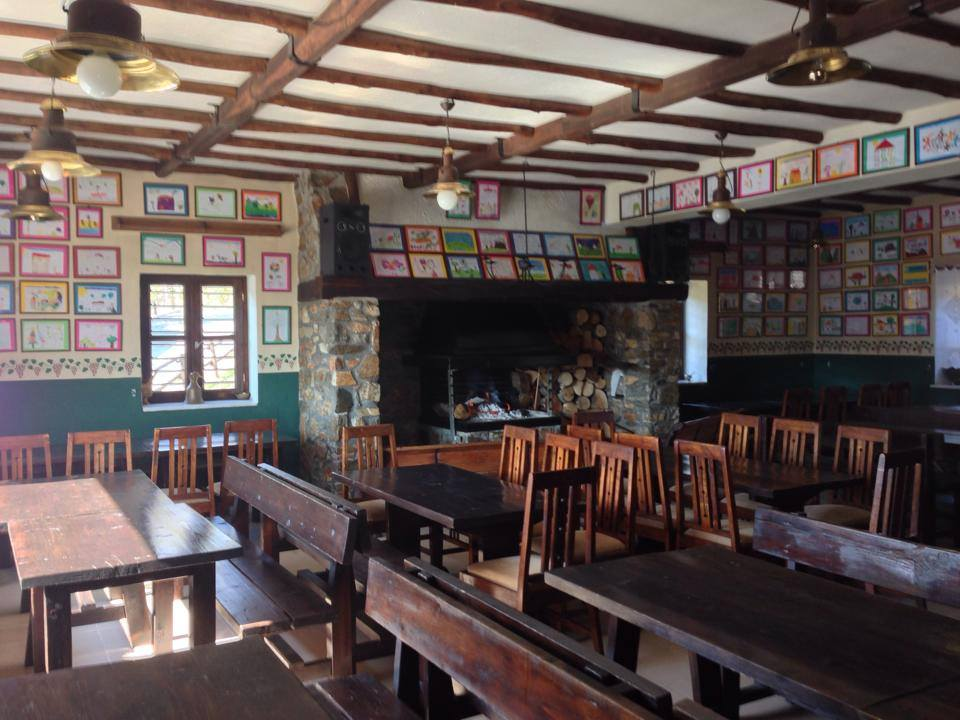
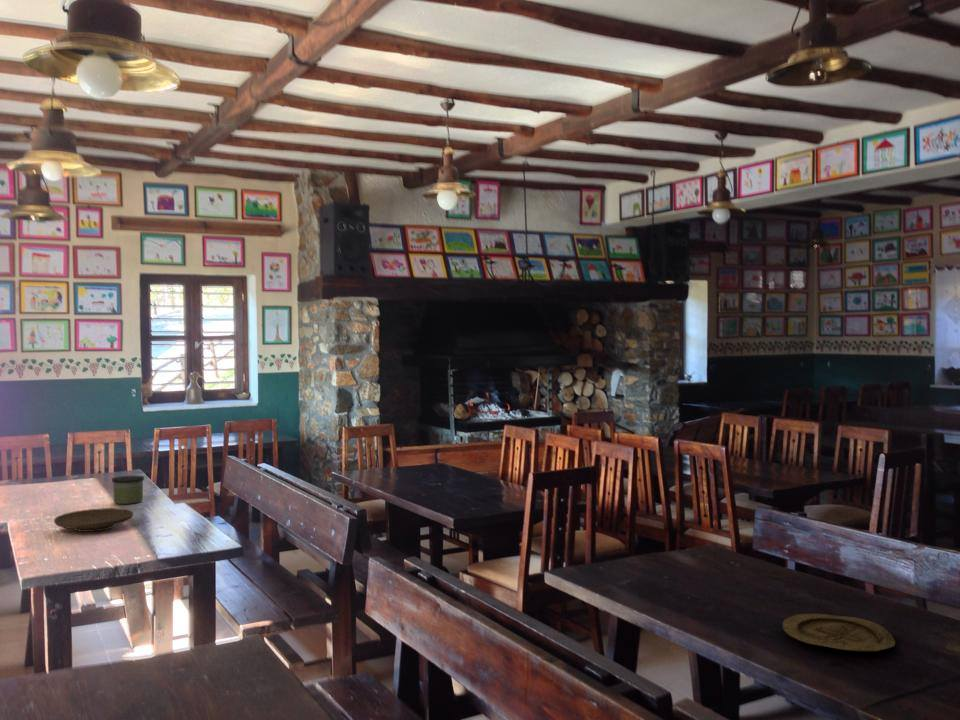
+ plate (94, 521)
+ candle (128, 489)
+ plate (837, 633)
